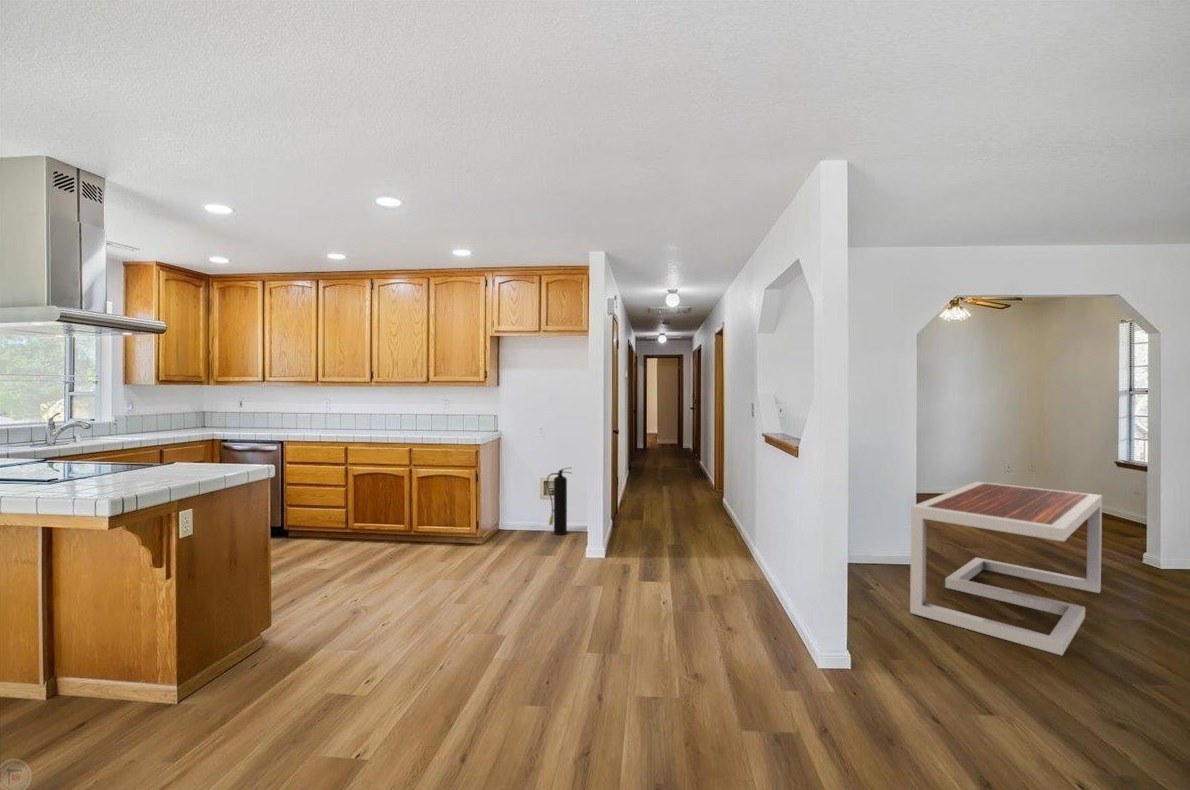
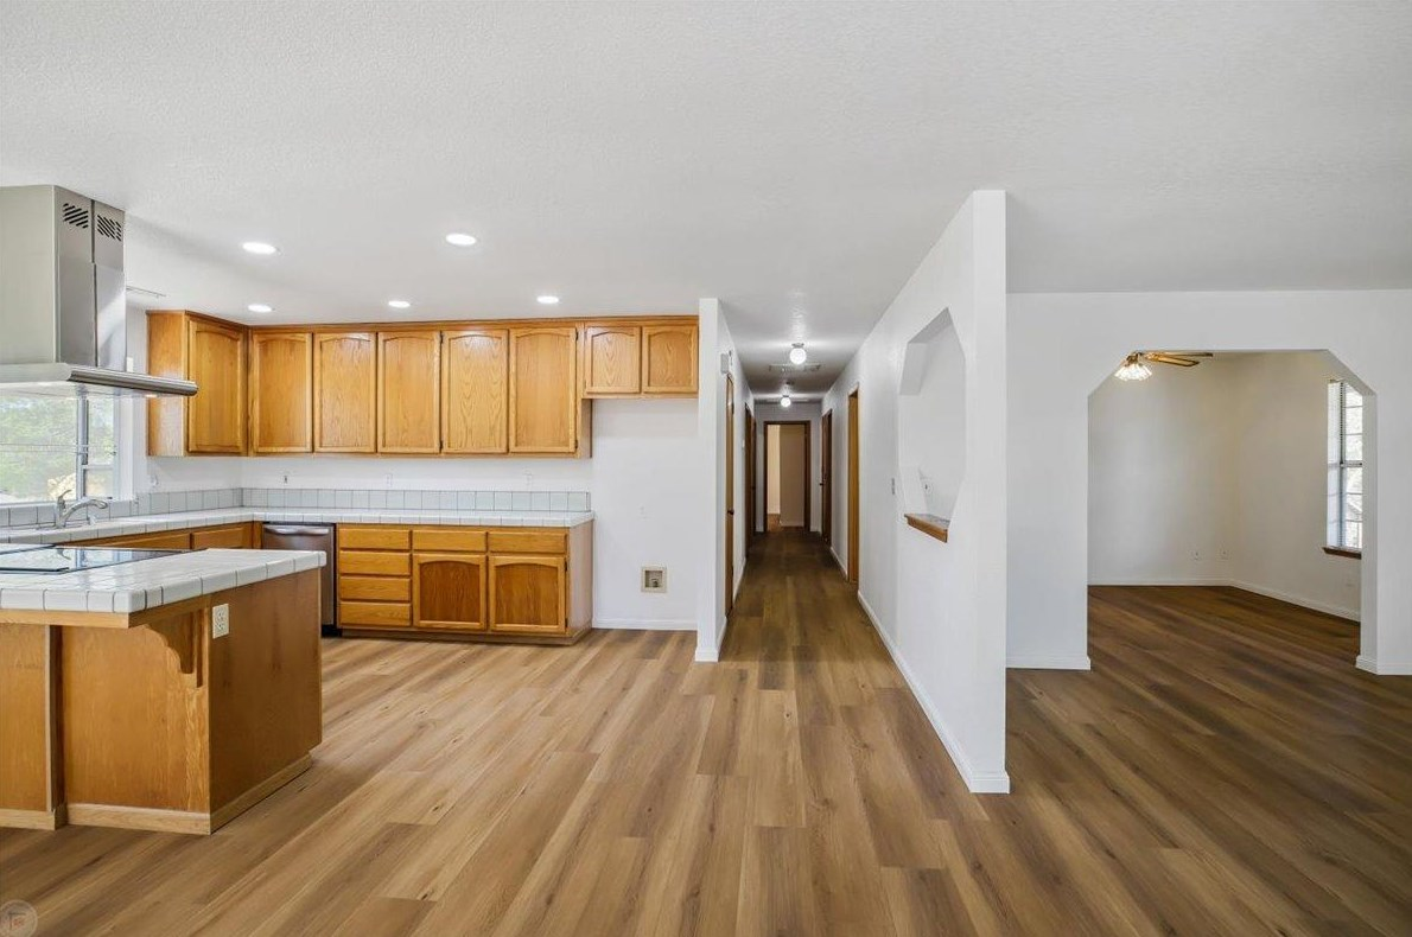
- fire extinguisher (559, 500)
- coffee table (1006, 563)
